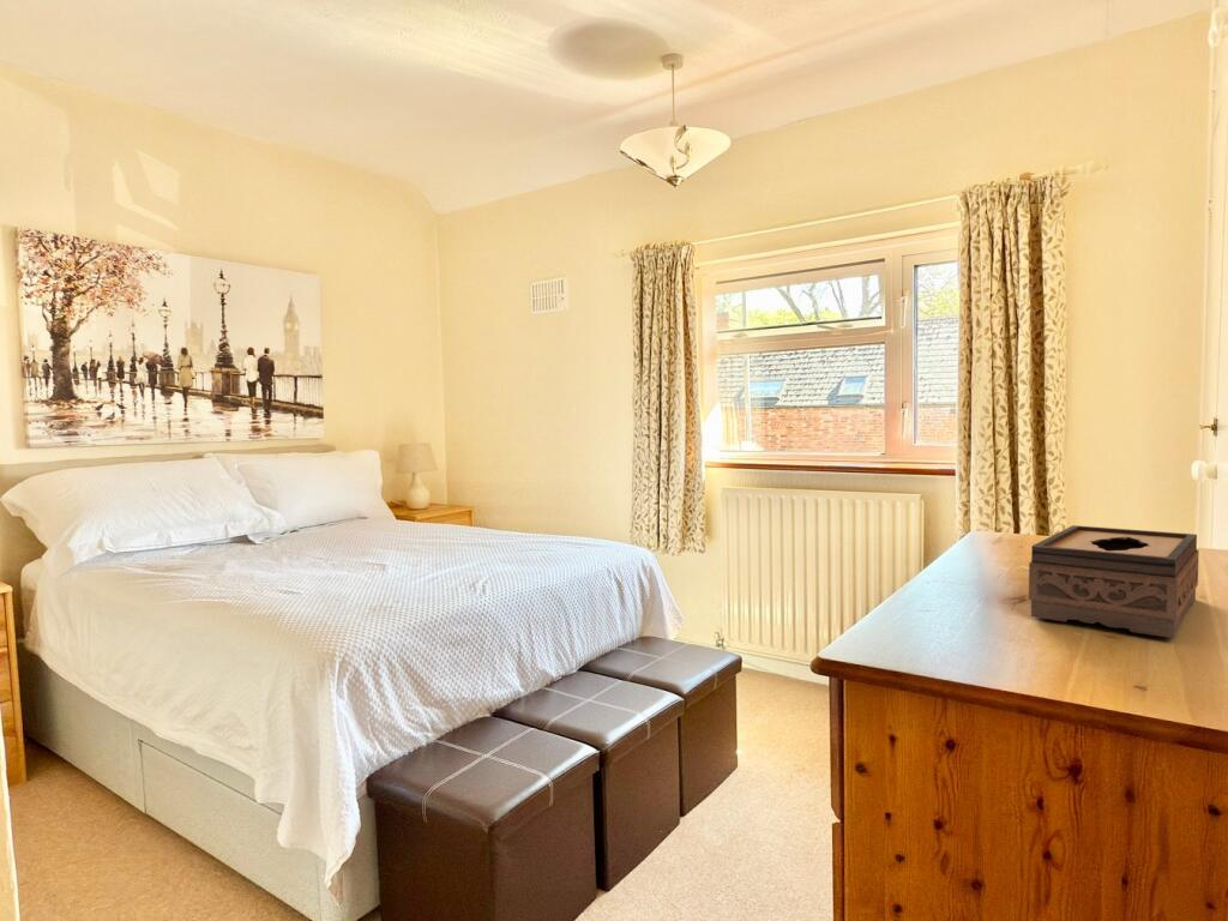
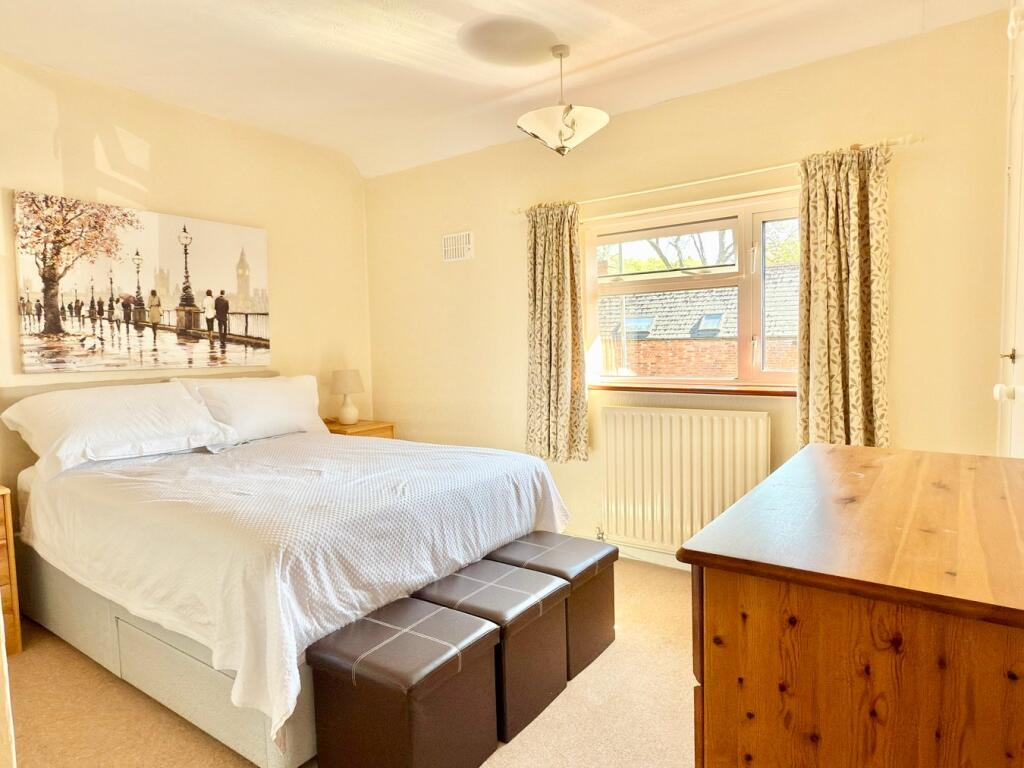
- tissue box (1116, 573)
